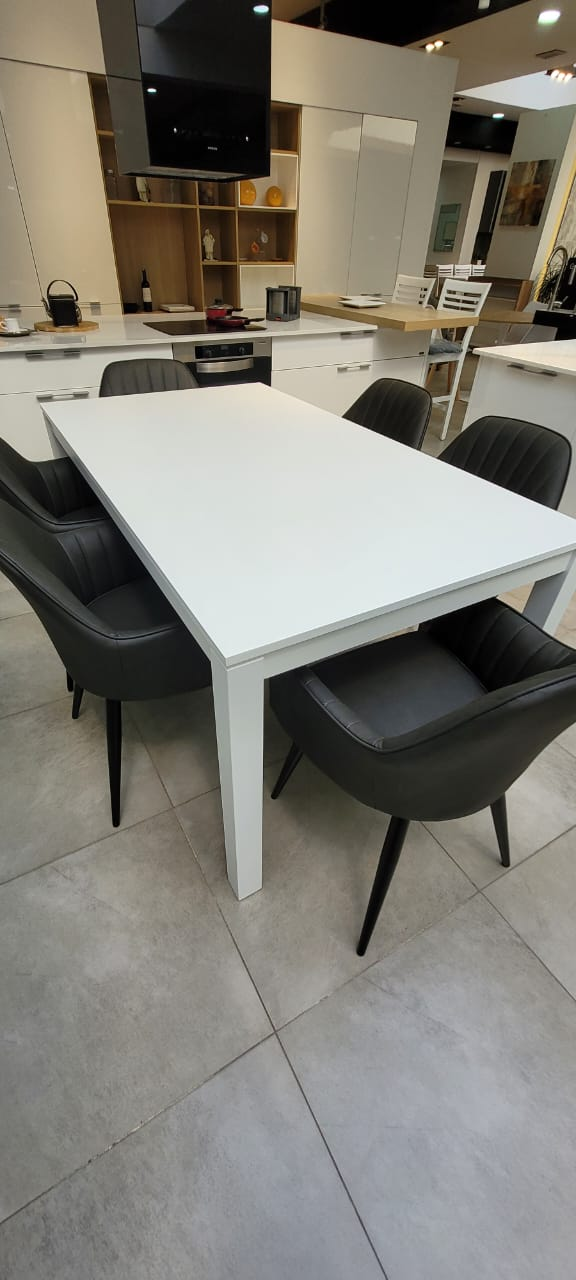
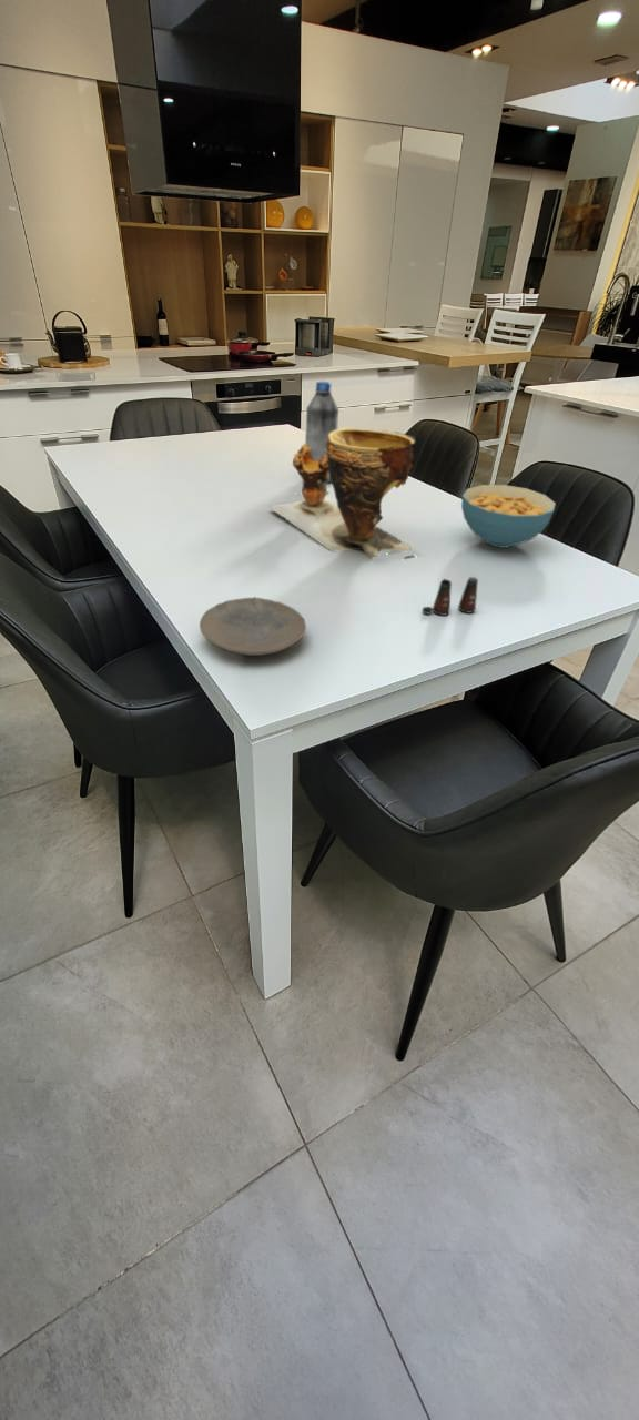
+ cereal bowl (504, 520)
+ salt shaker (449, 595)
+ clay pot (342, 479)
+ water bottle (322, 433)
+ plate (253, 630)
